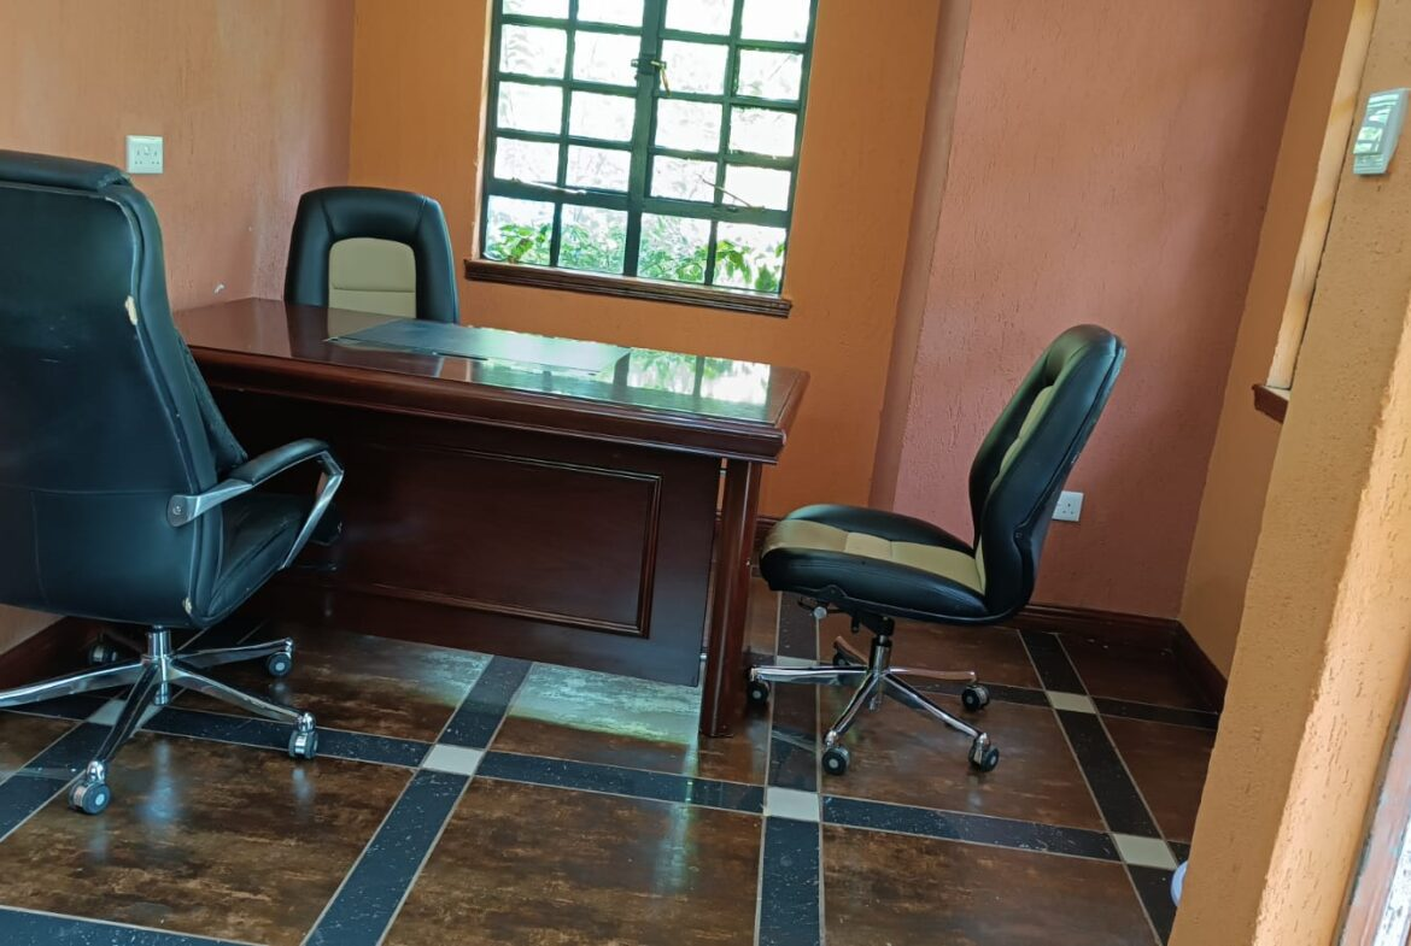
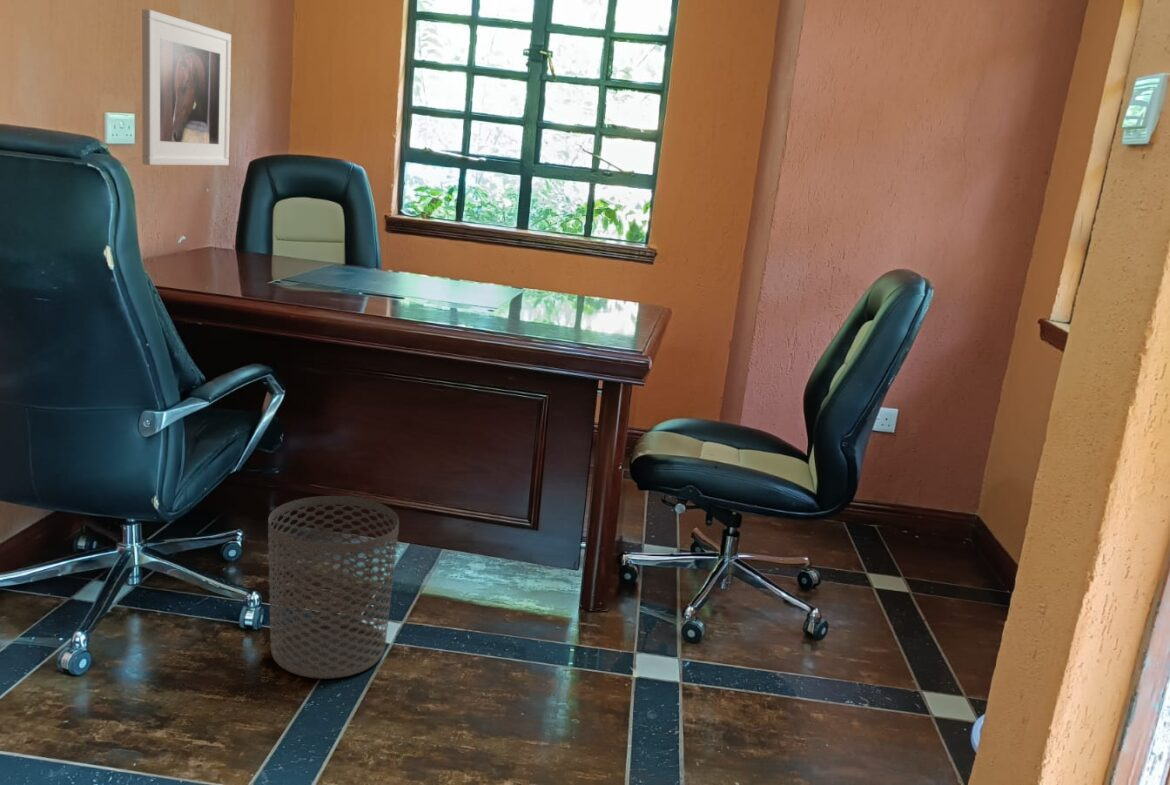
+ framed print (189, 95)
+ waste bin (331, 586)
